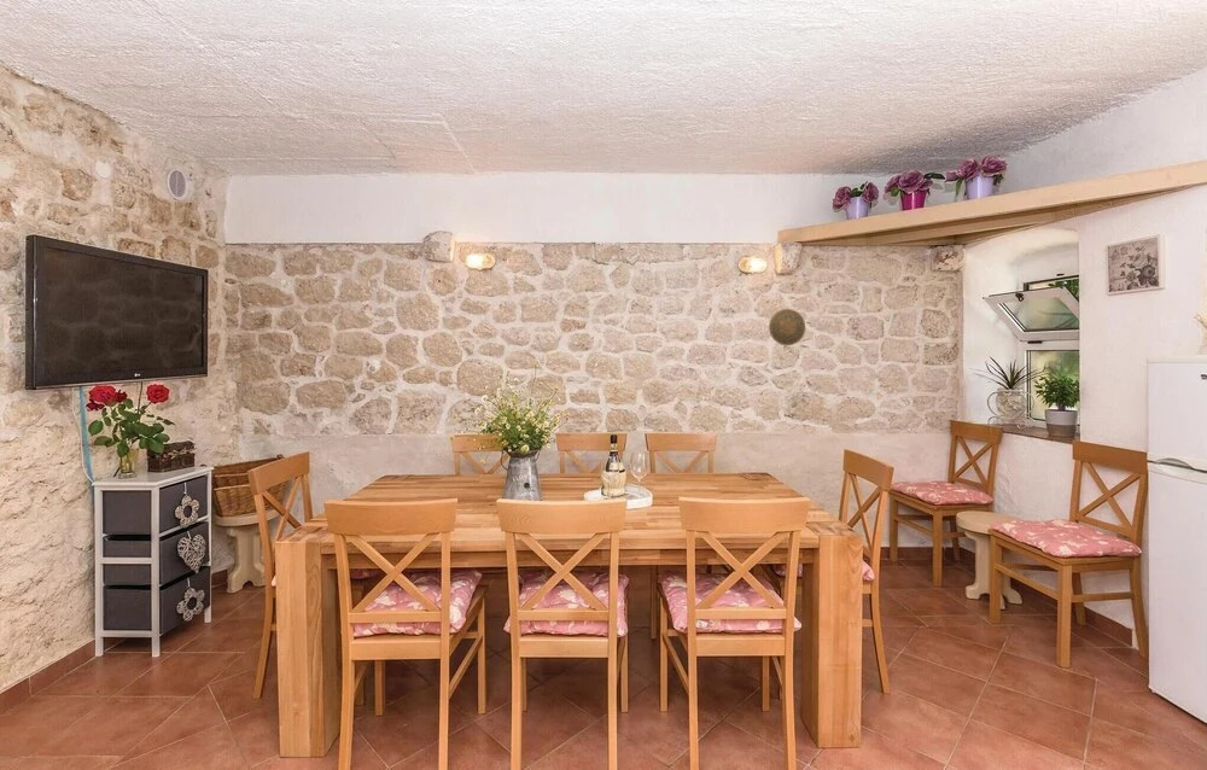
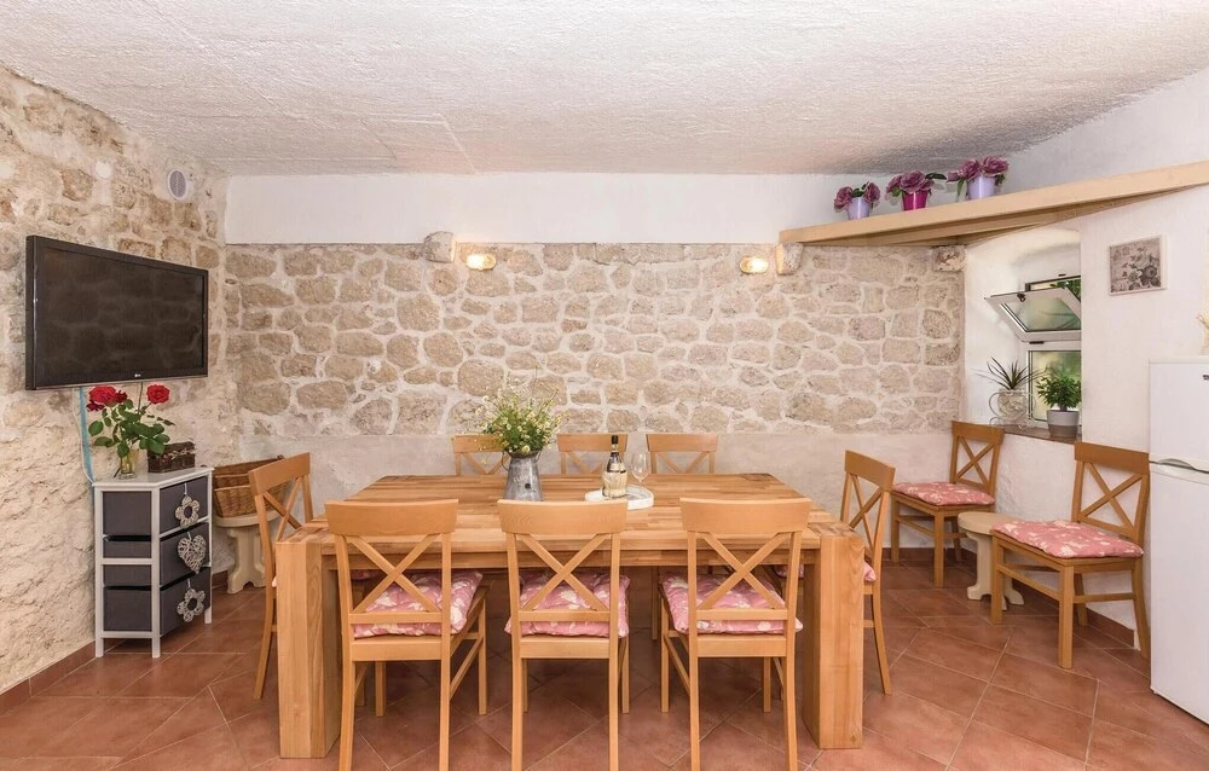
- decorative plate (787, 326)
